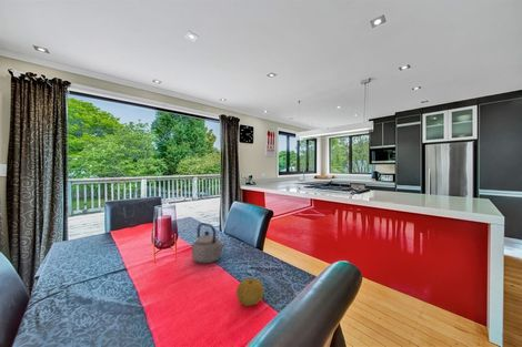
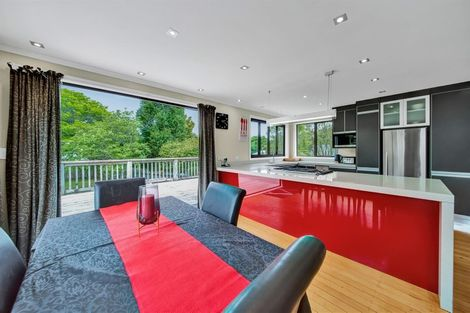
- fruit (250, 290)
- teapot (210, 242)
